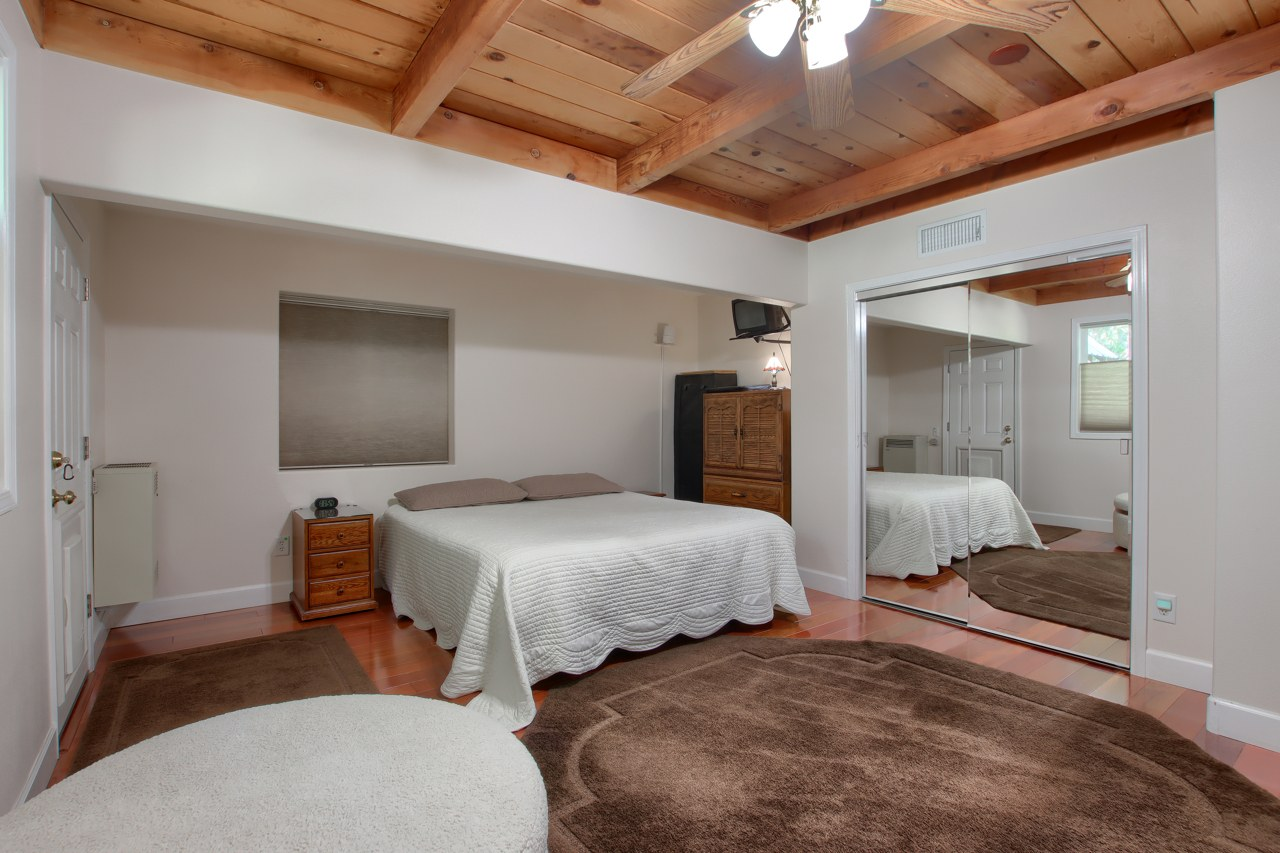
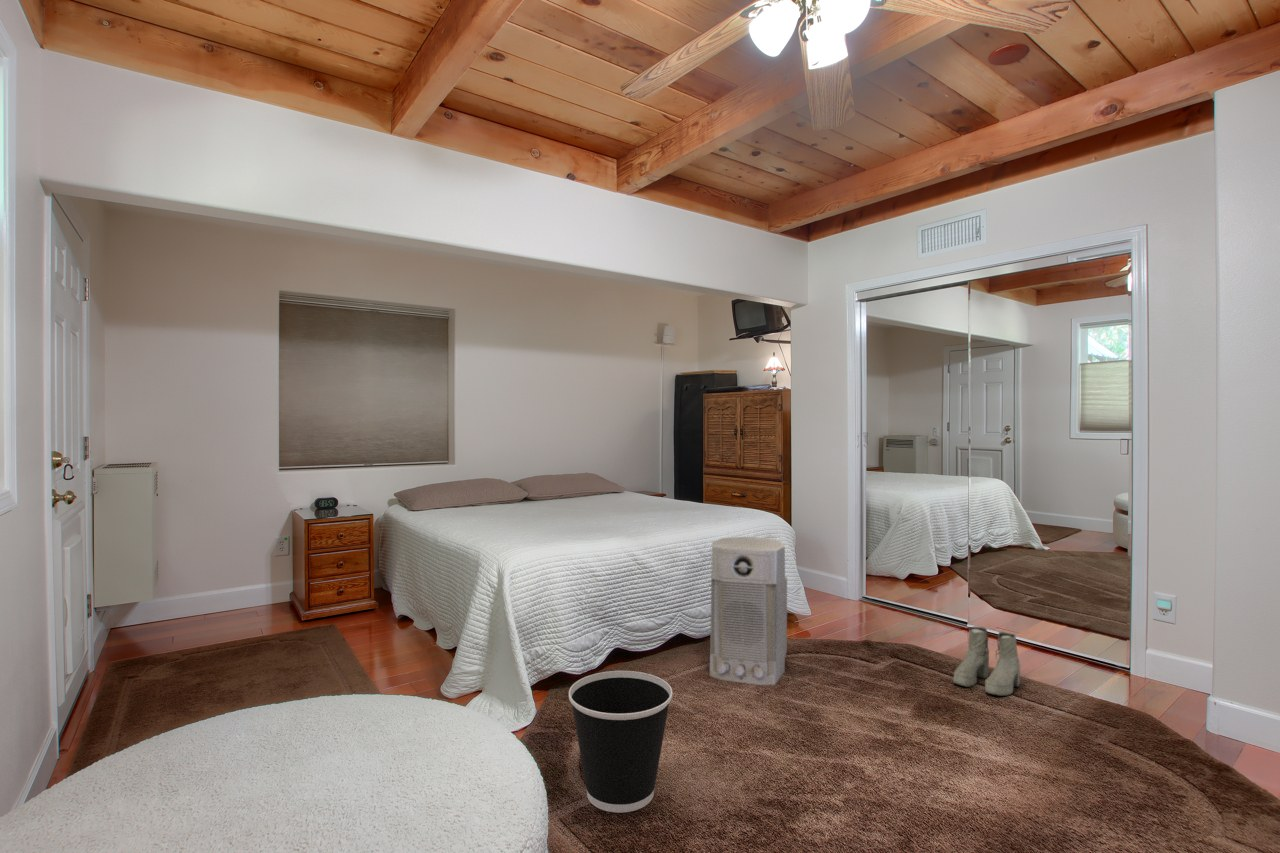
+ air purifier (747, 605)
+ boots (987, 659)
+ wastebasket (620, 741)
